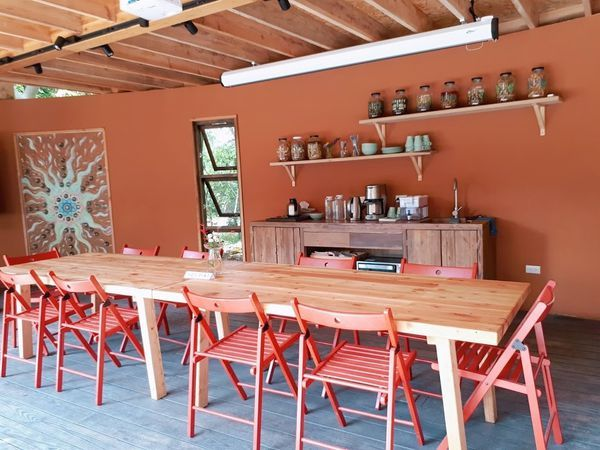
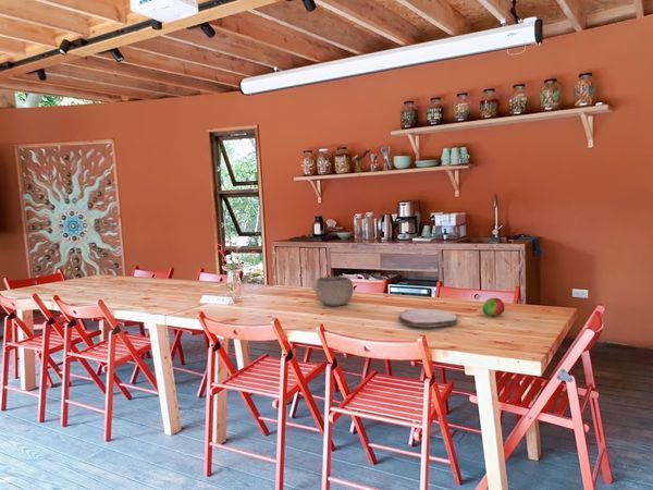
+ bowl (333, 291)
+ fruit (493, 307)
+ plate (428, 318)
